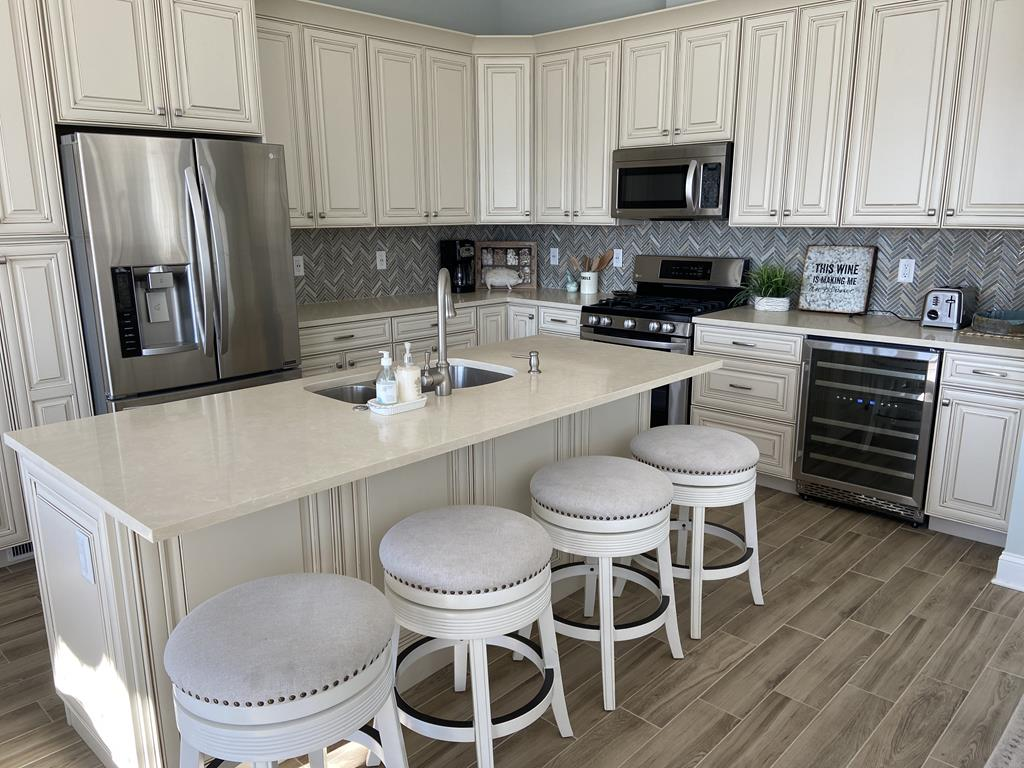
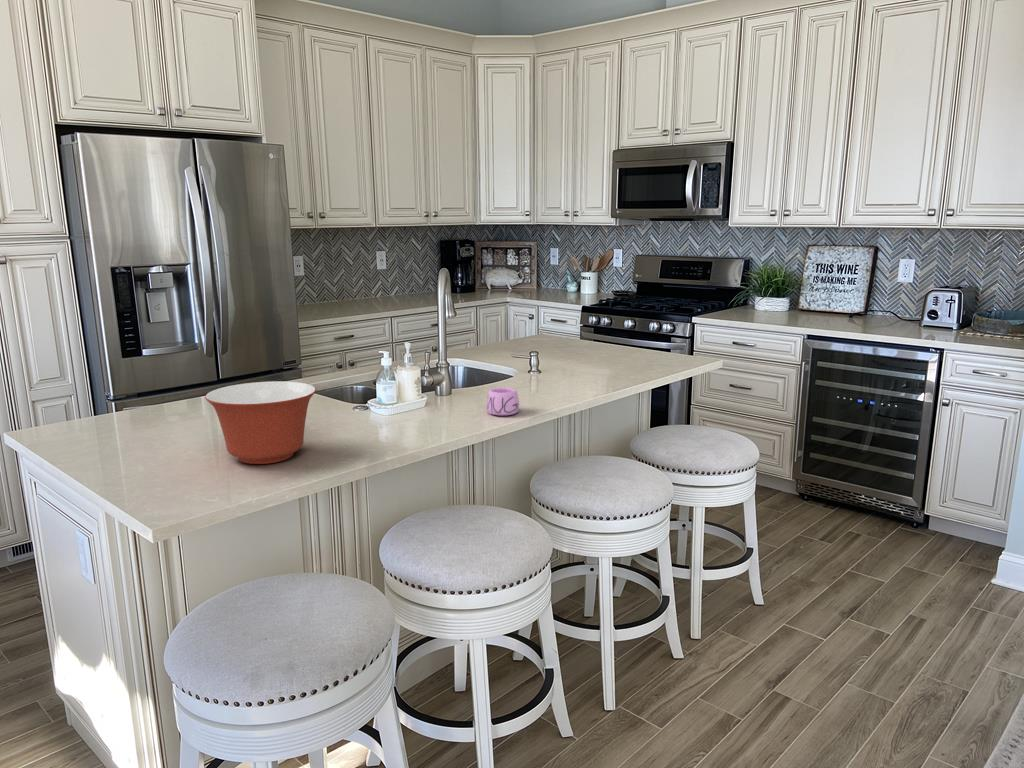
+ mug (500, 400)
+ mixing bowl (264, 424)
